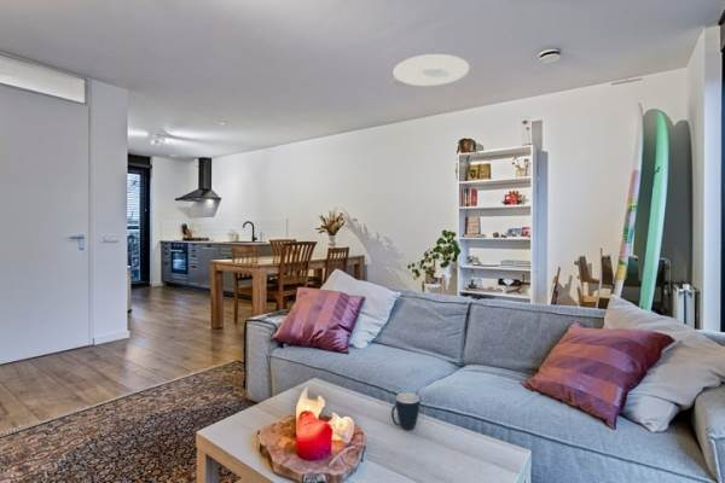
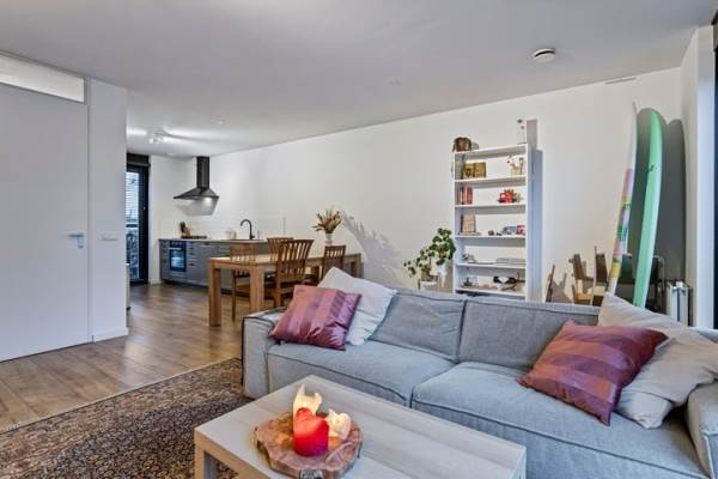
- ceiling light (430, 68)
- mug (404, 413)
